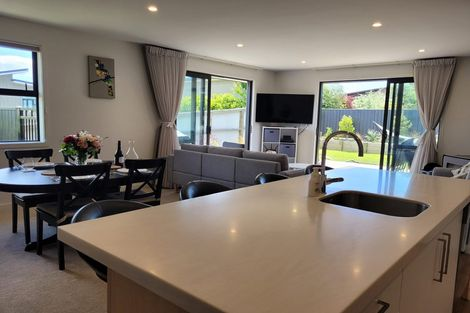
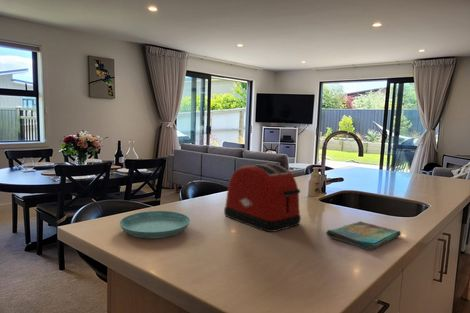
+ dish towel (363, 233)
+ toaster (263, 192)
+ saucer (155, 224)
